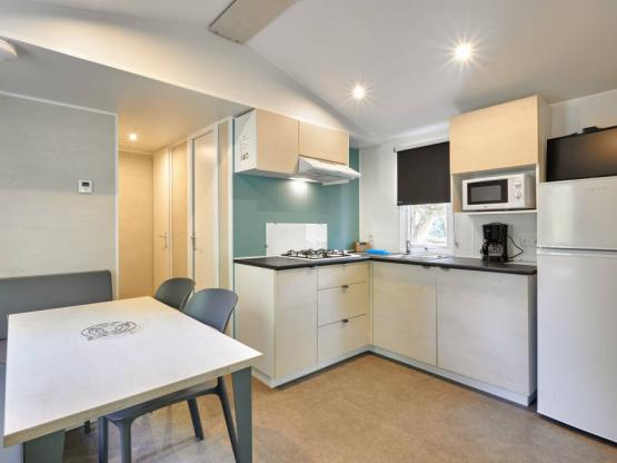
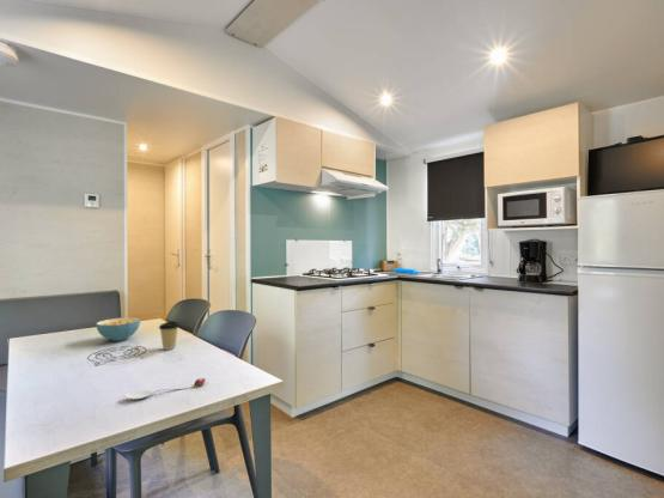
+ coffee cup (169, 335)
+ spoon (166, 388)
+ cereal bowl (118, 330)
